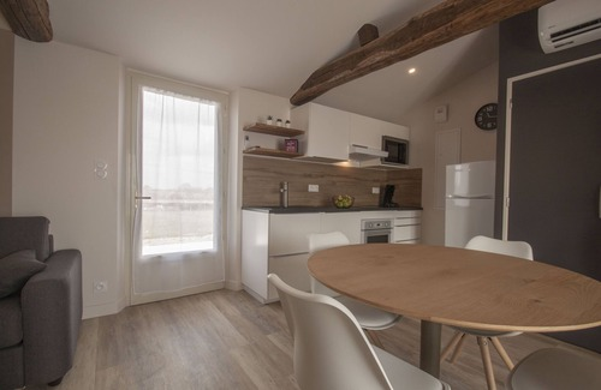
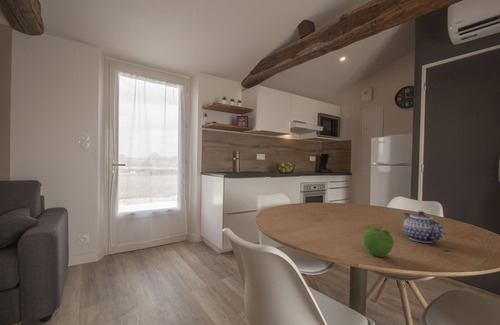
+ fruit (377, 240)
+ teapot (420, 225)
